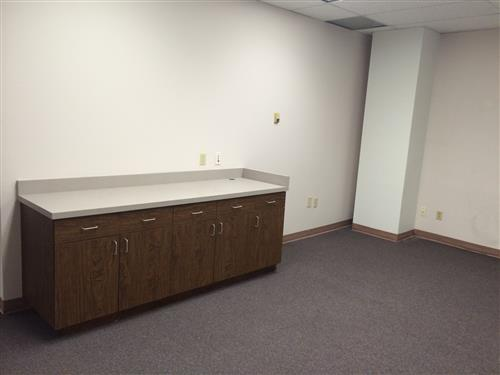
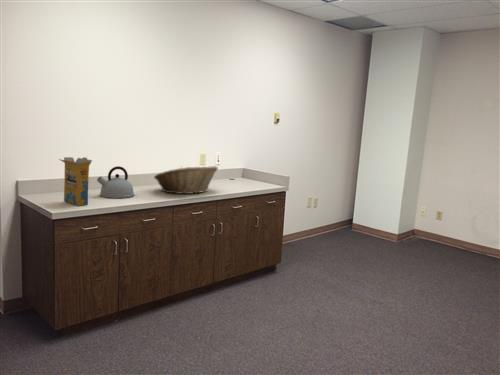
+ fruit basket (187, 177)
+ kettle (115, 180)
+ cereal box (75, 180)
